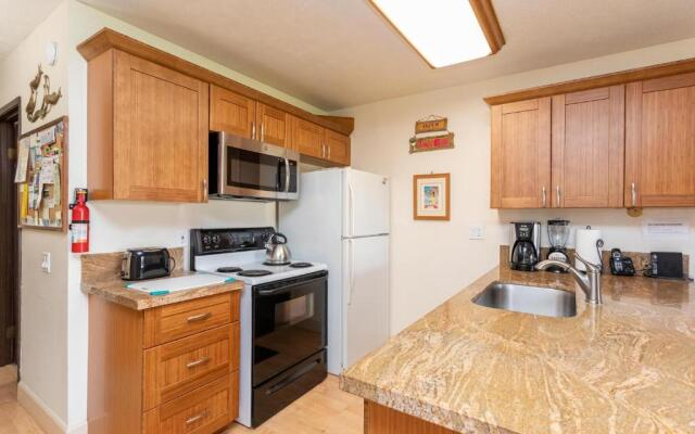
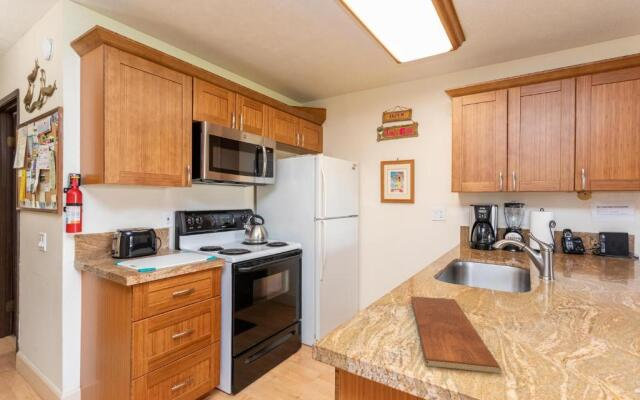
+ chopping board (444, 324)
